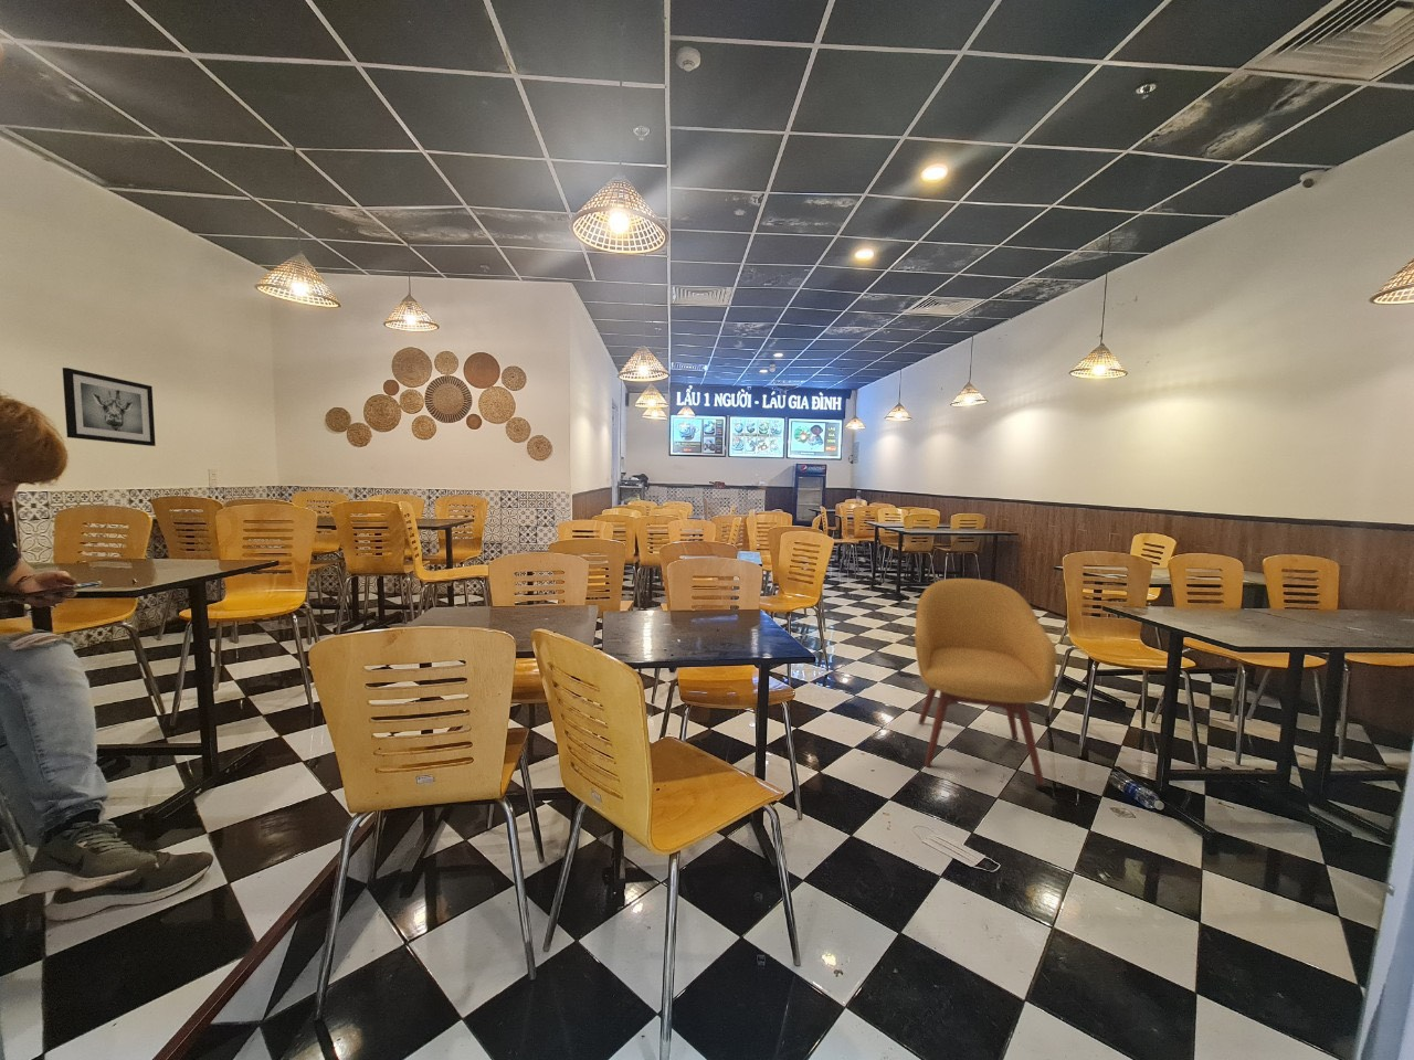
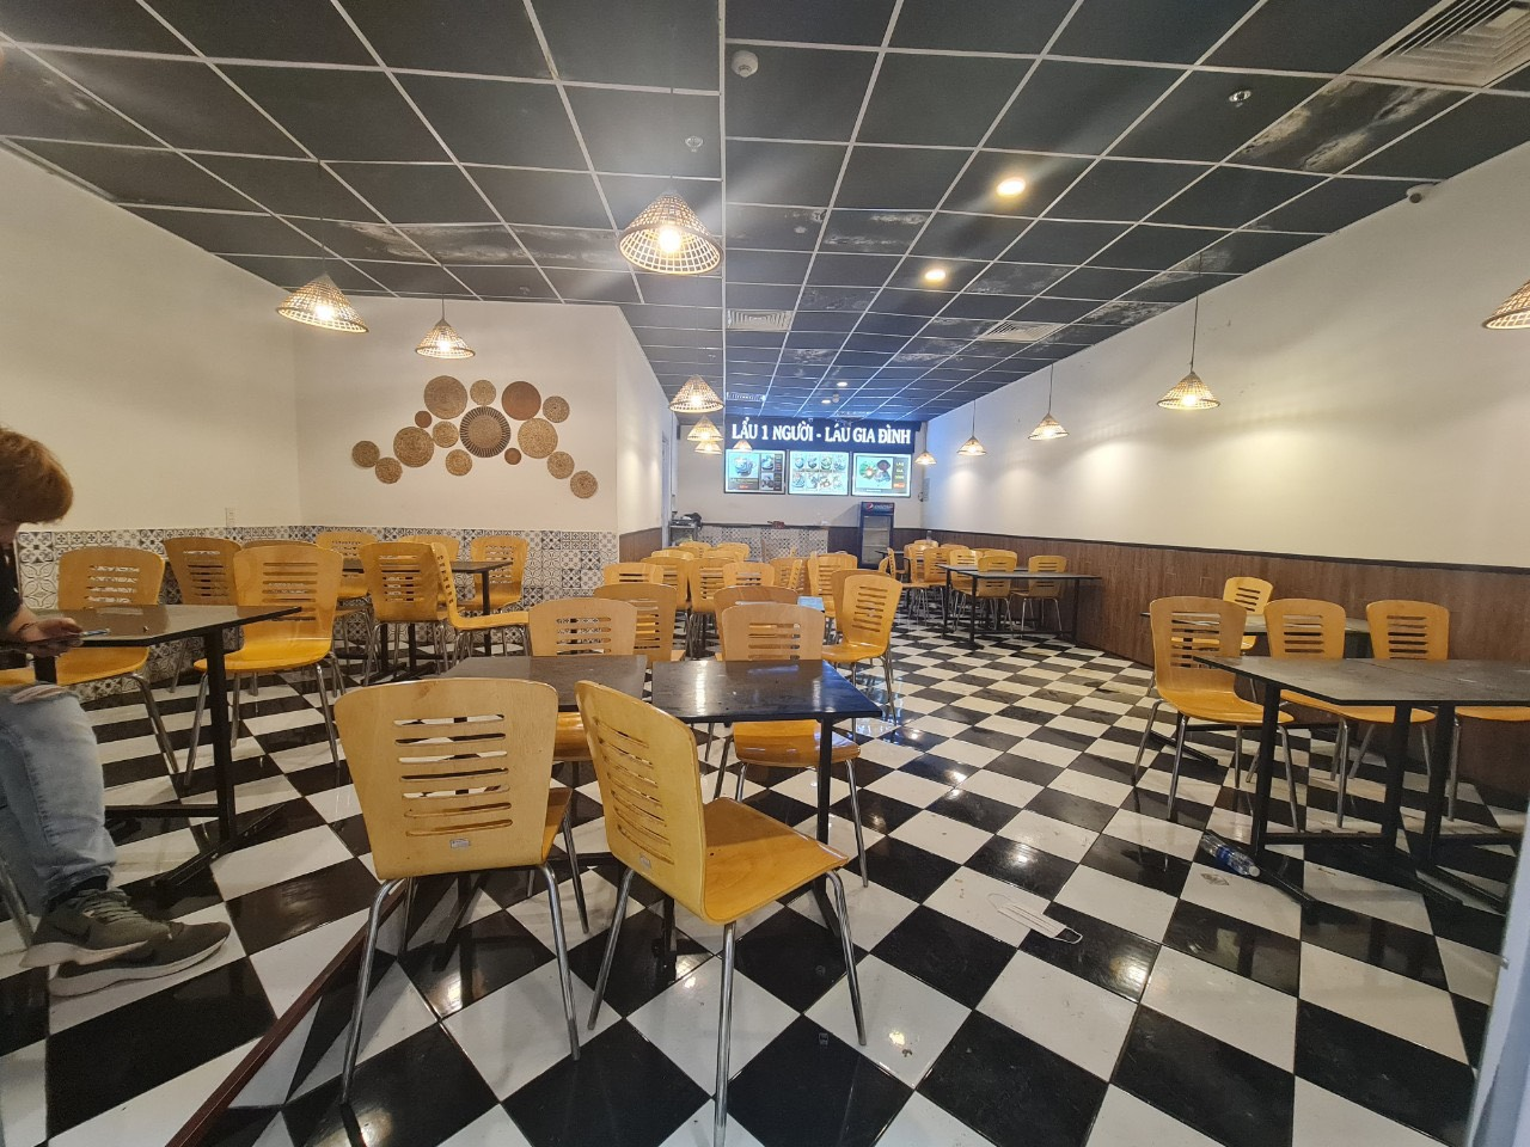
- wall art (111, 410)
- chair (975, 668)
